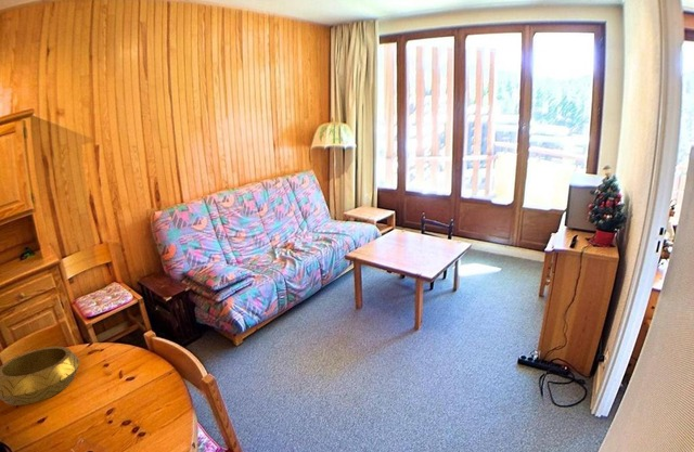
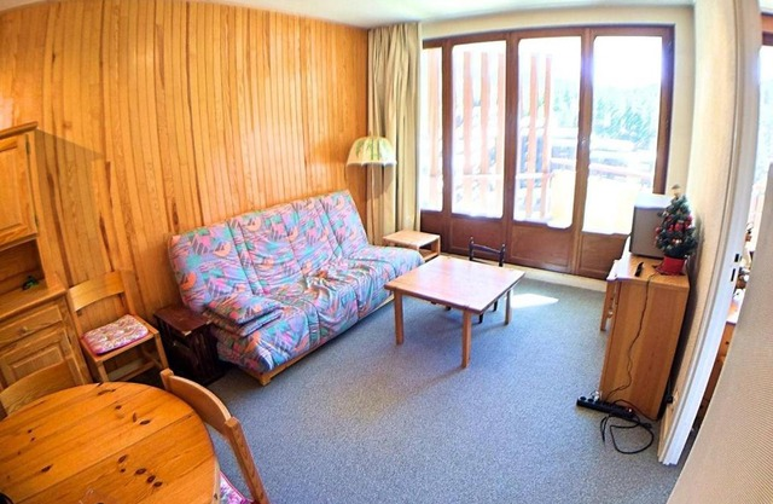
- decorative bowl (38, 374)
